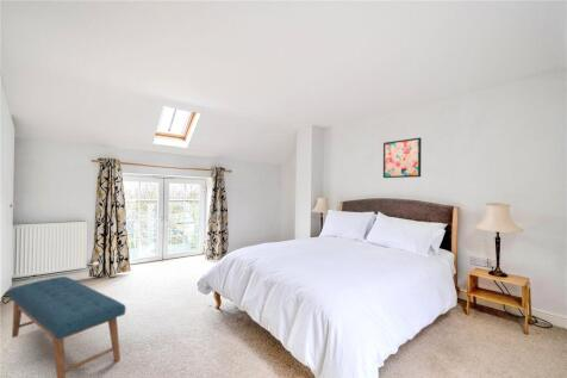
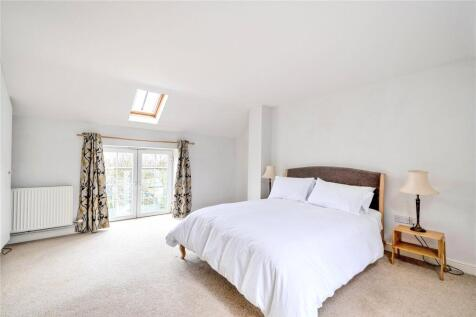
- bench (62, 320)
- wall art (400, 159)
